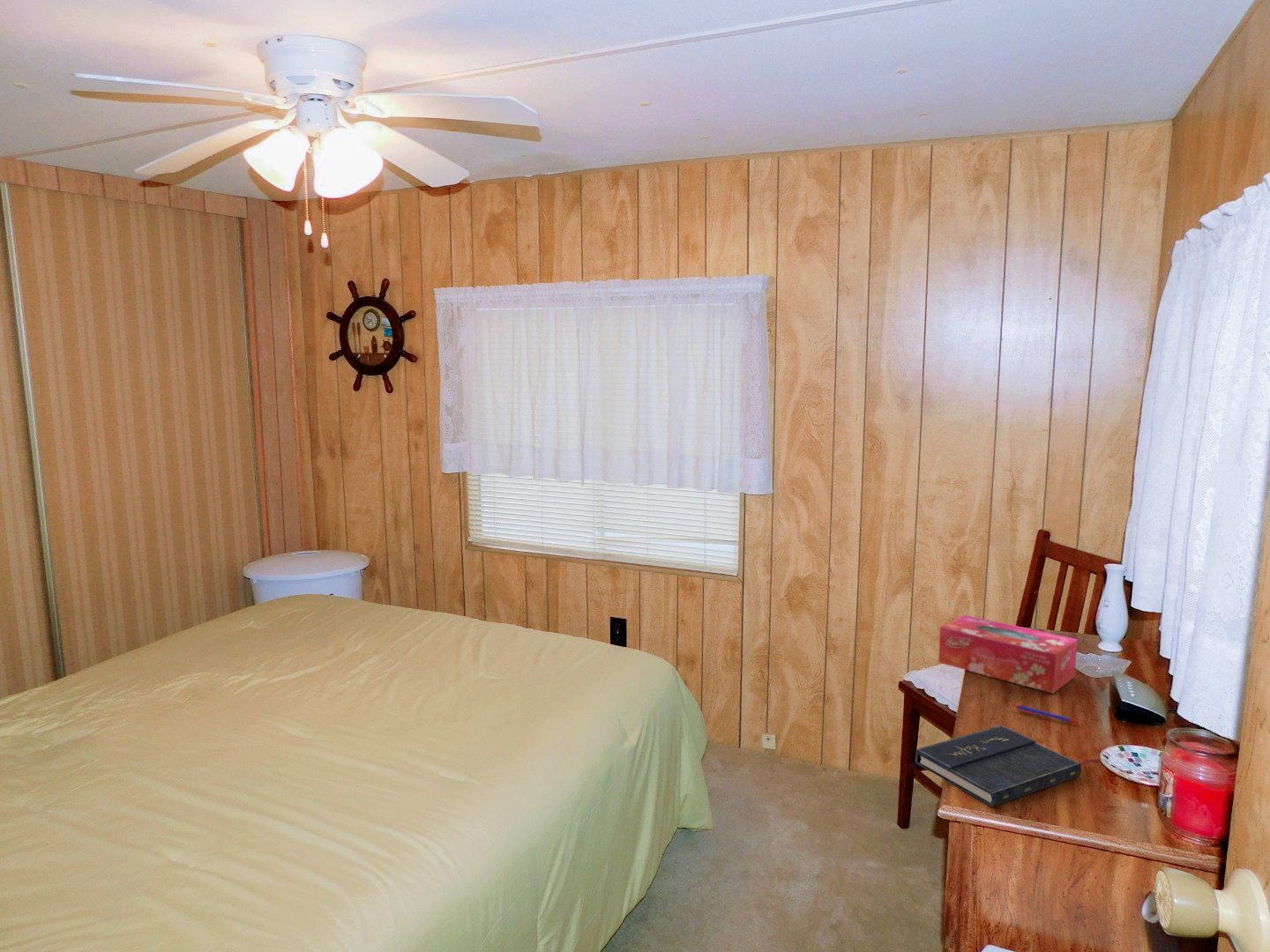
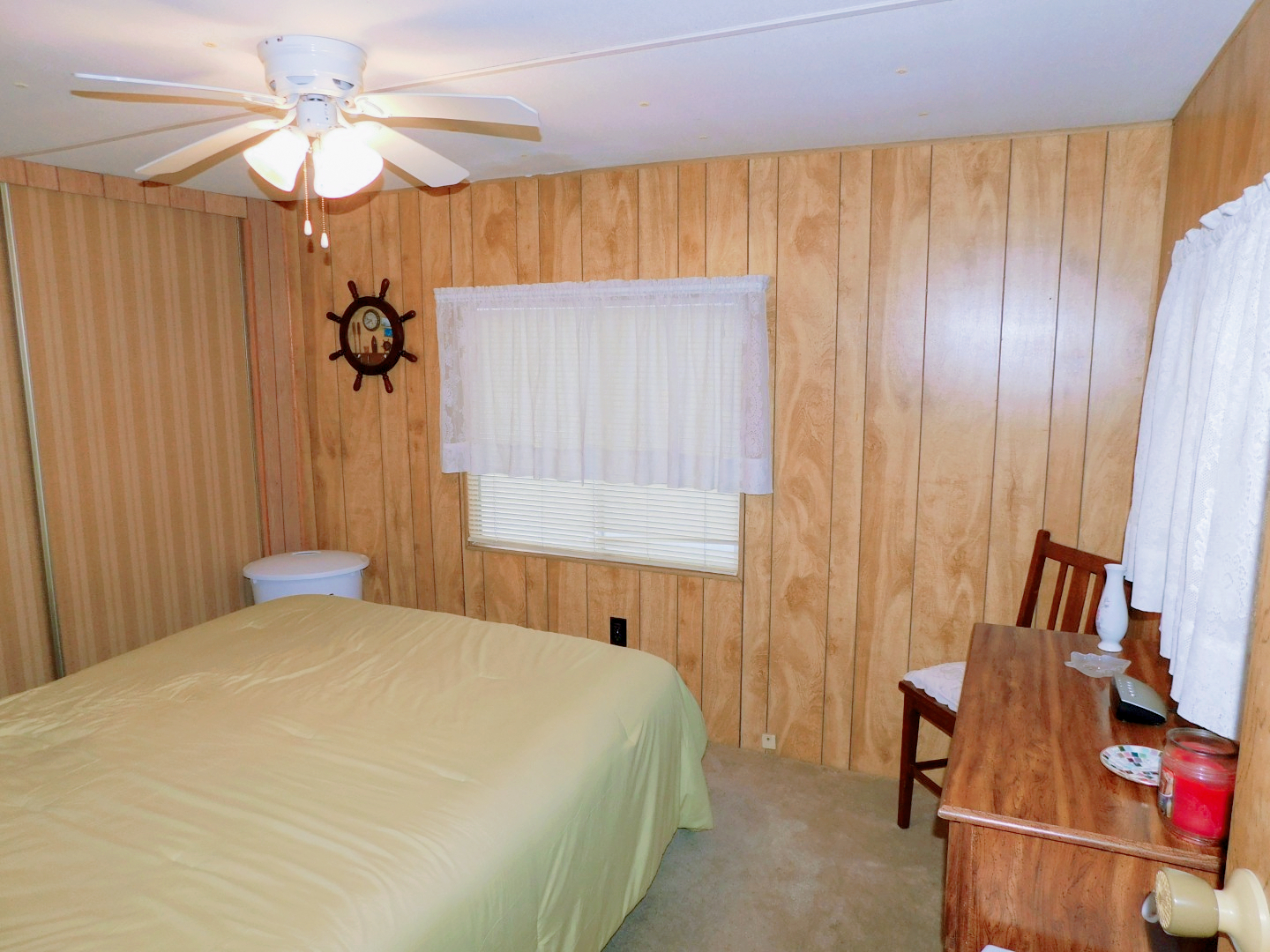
- pen (1045, 713)
- tissue box (1005, 651)
- book (1012, 757)
